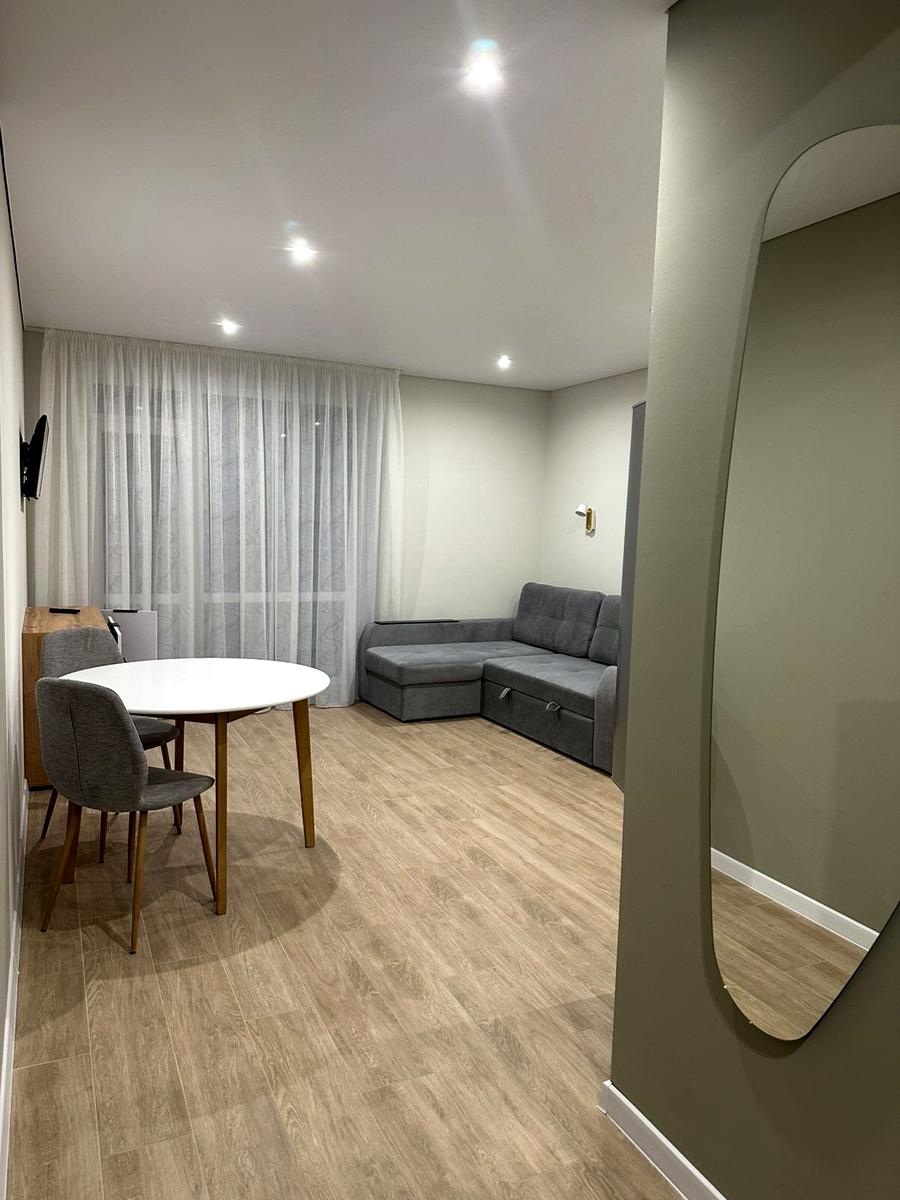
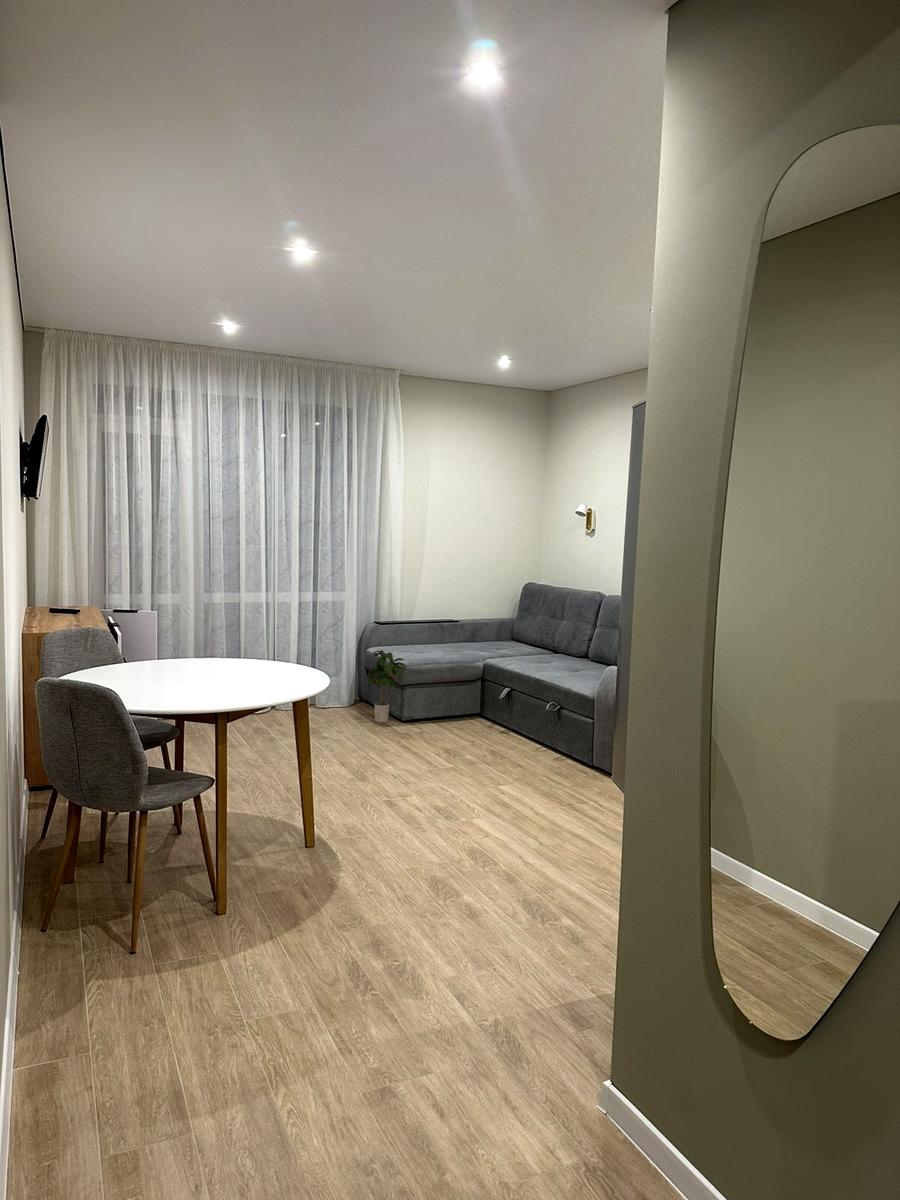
+ potted plant (383, 685)
